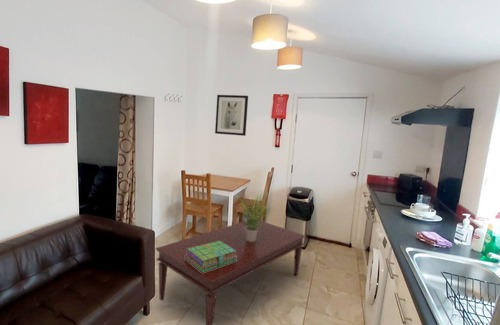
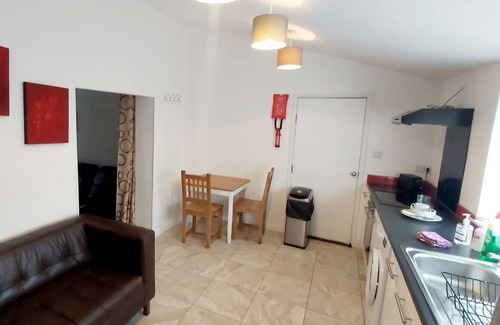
- coffee table (237, 264)
- stack of books (211, 254)
- wall art (231, 115)
- potted plant (252, 216)
